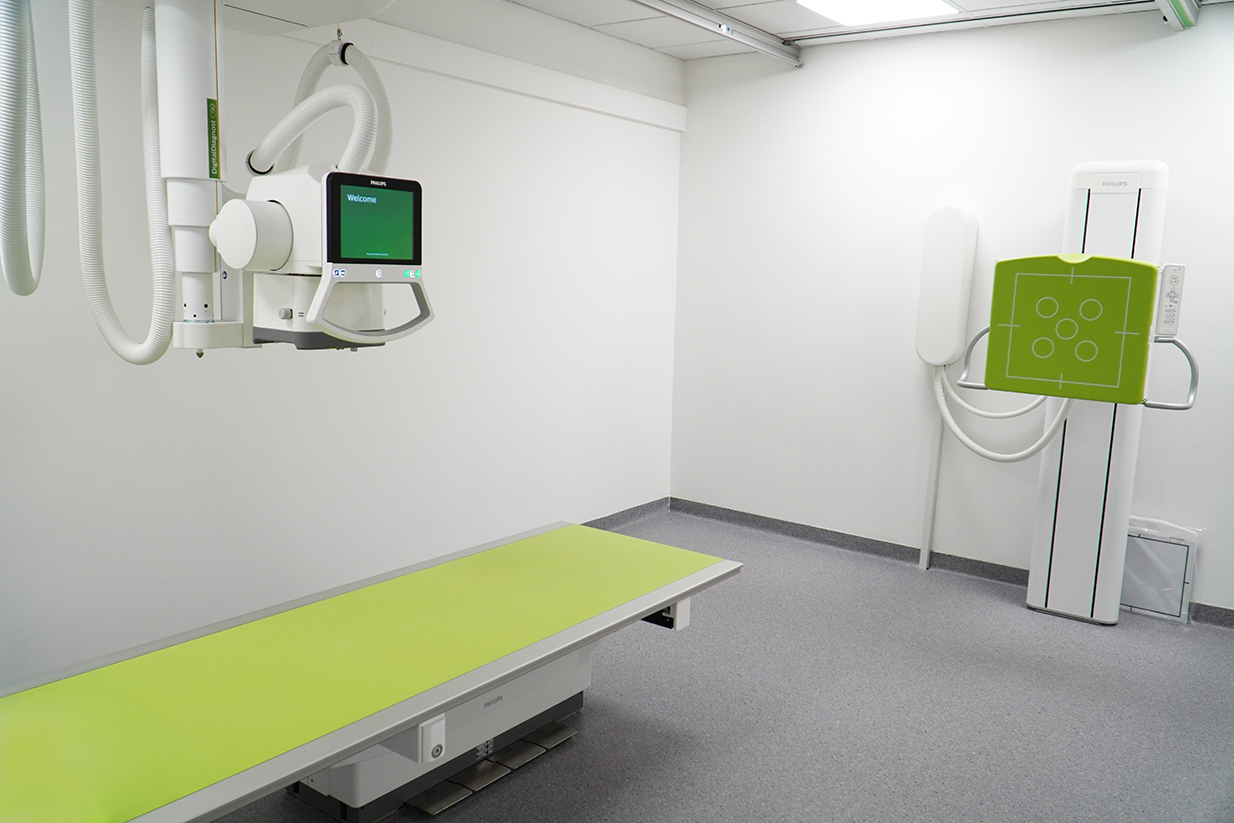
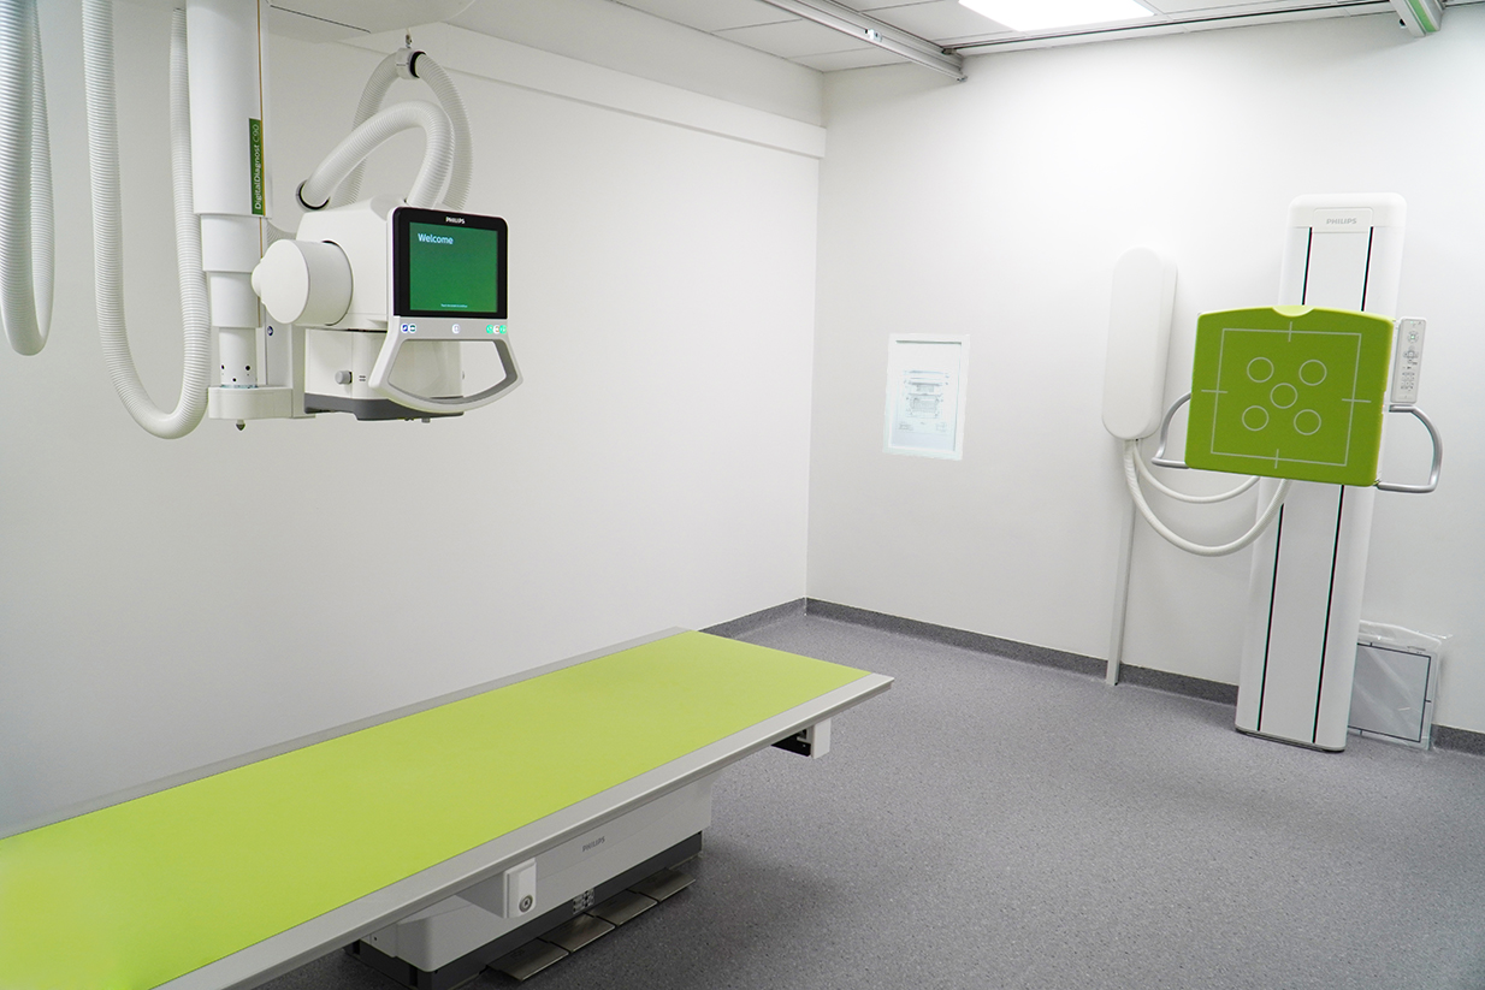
+ wall art (924, 395)
